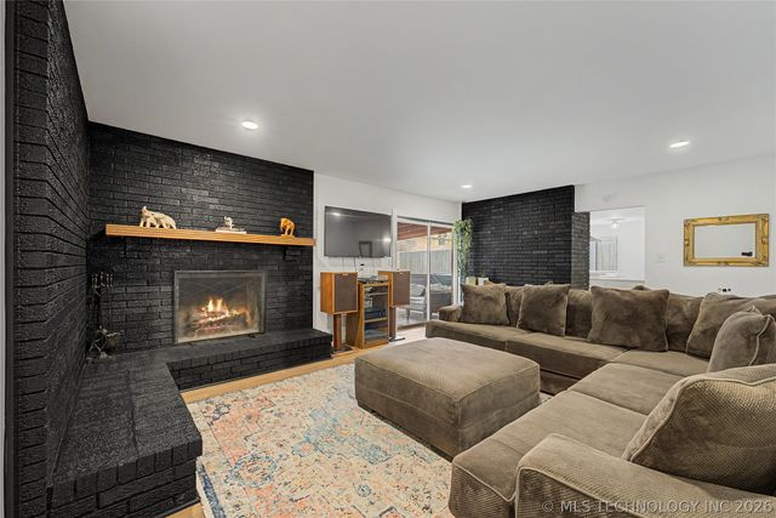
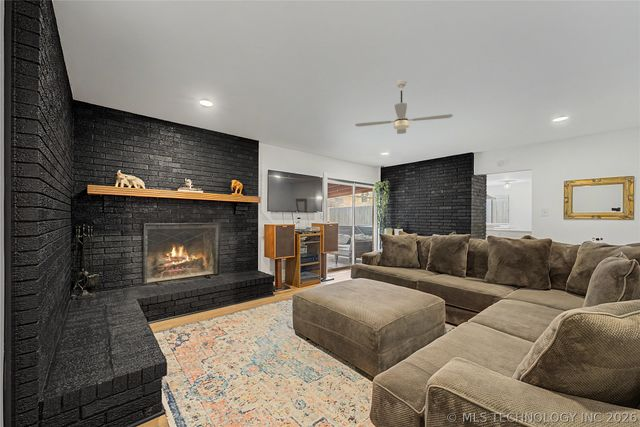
+ ceiling fan (401, 105)
